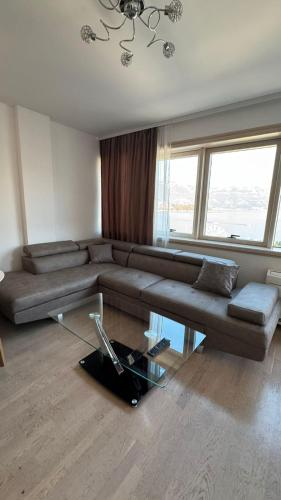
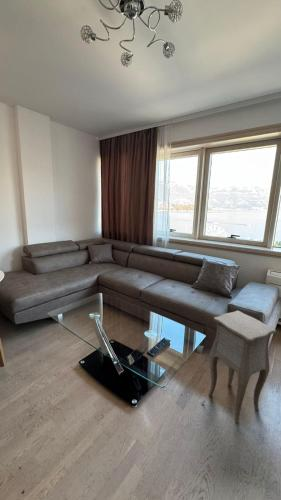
+ side table (238, 363)
